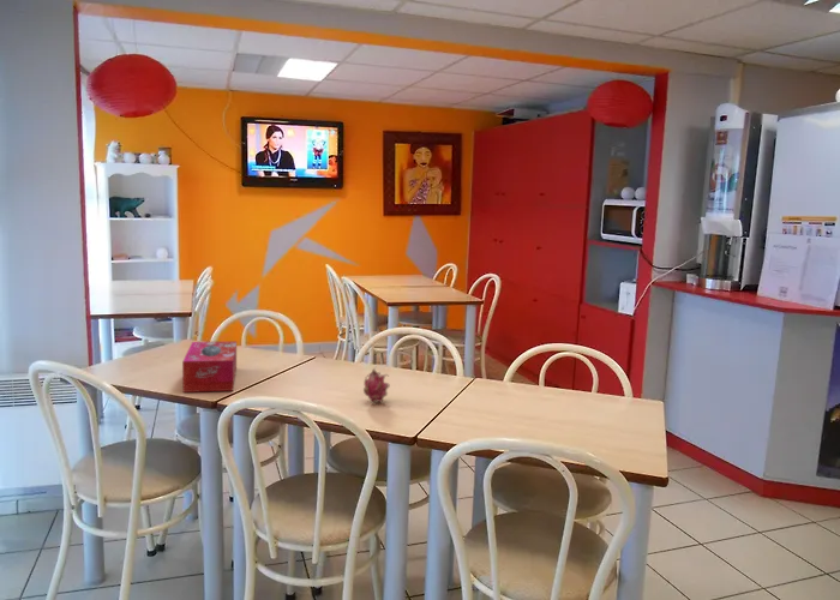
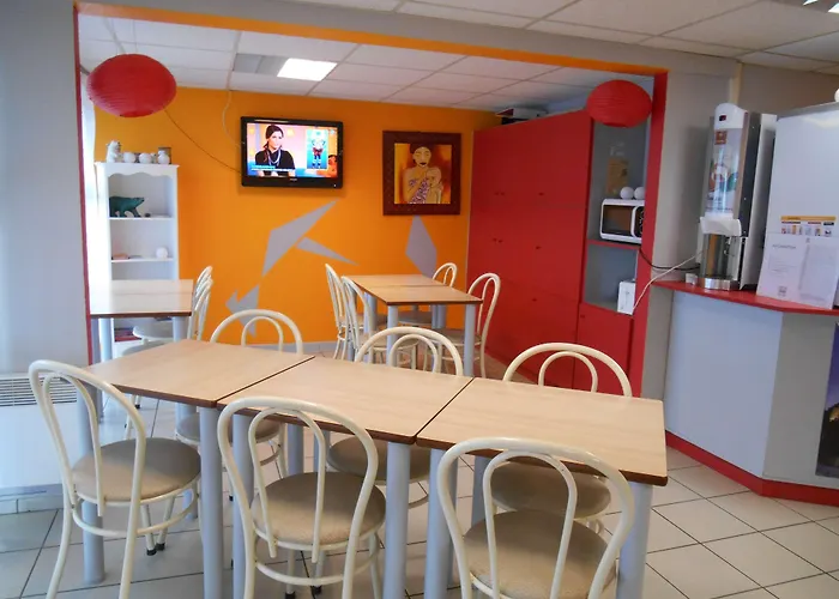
- tissue box (211, 365)
- fruit (376, 383)
